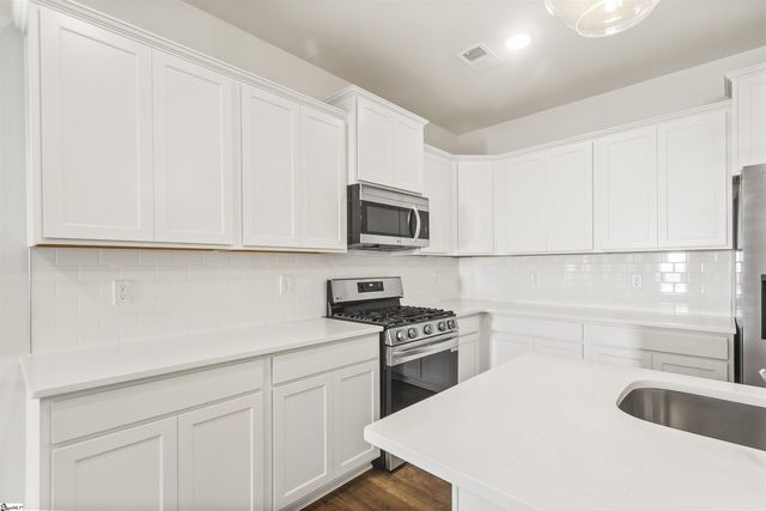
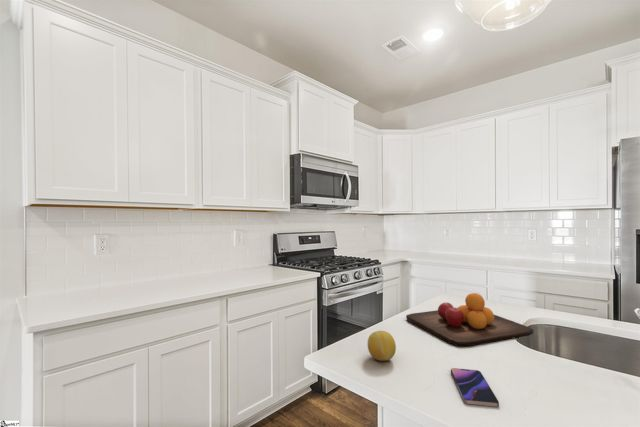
+ fruit (381, 345)
+ smartphone (472, 385)
+ chopping board (465, 308)
